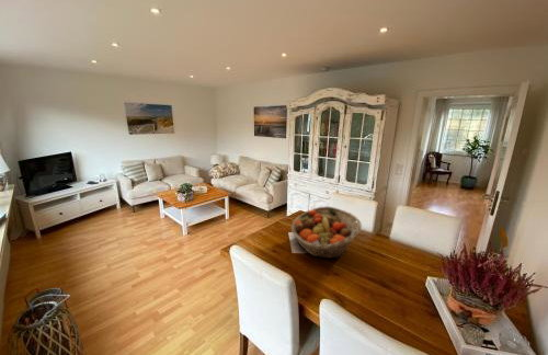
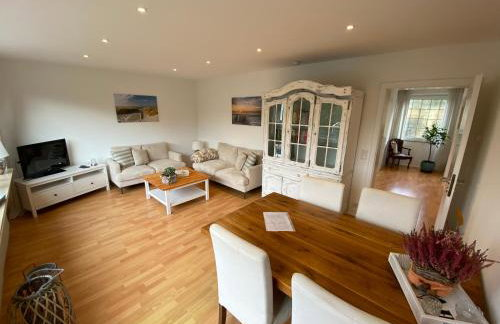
- fruit basket (323, 229)
